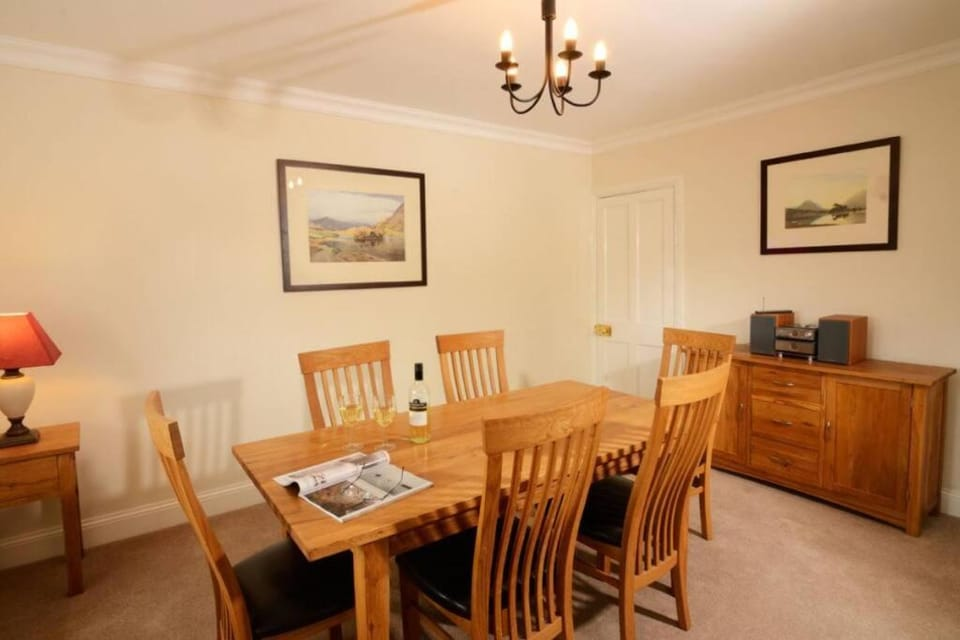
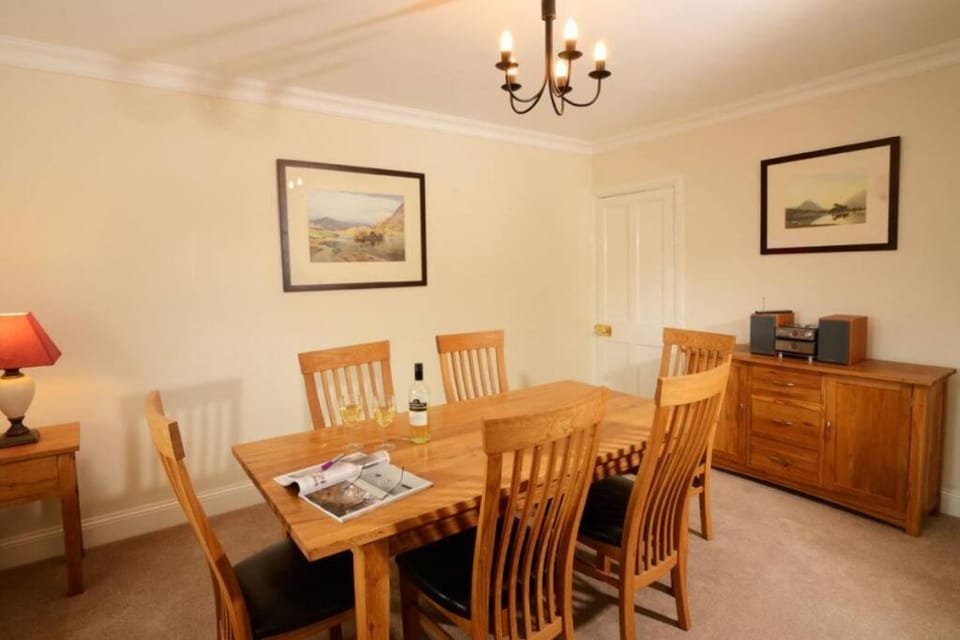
+ pen (333, 460)
